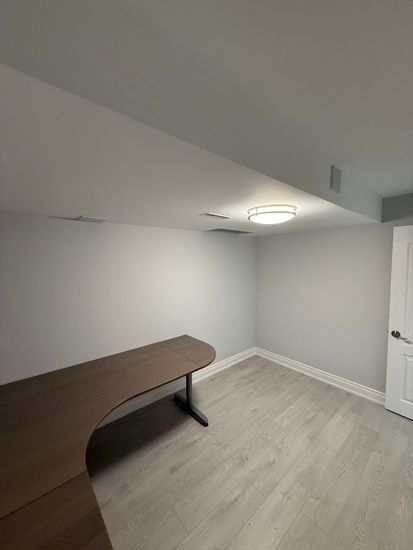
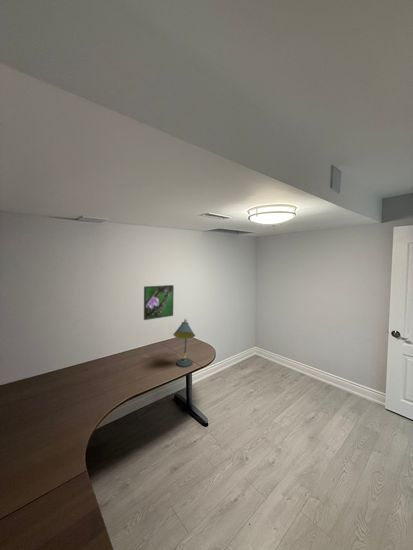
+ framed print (159, 301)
+ desk lamp (185, 341)
